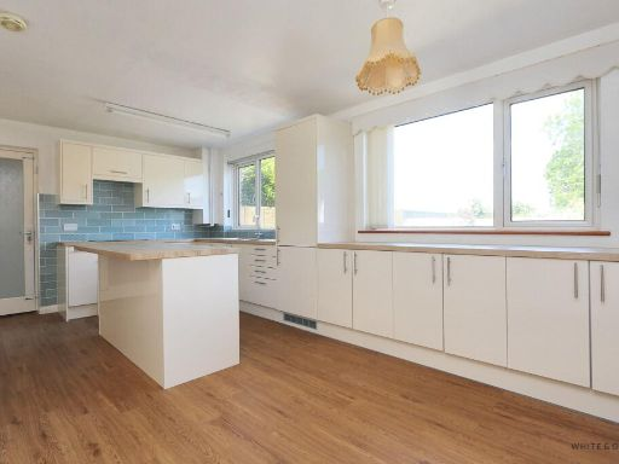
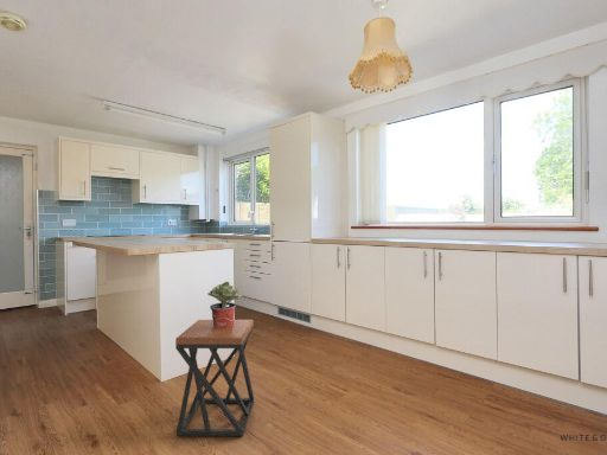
+ stool (218, 372)
+ potted plant (225, 303)
